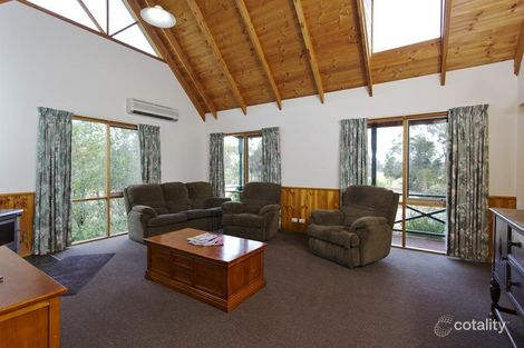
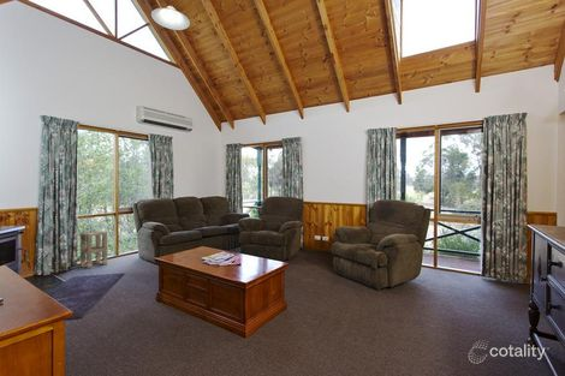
+ side table (94, 249)
